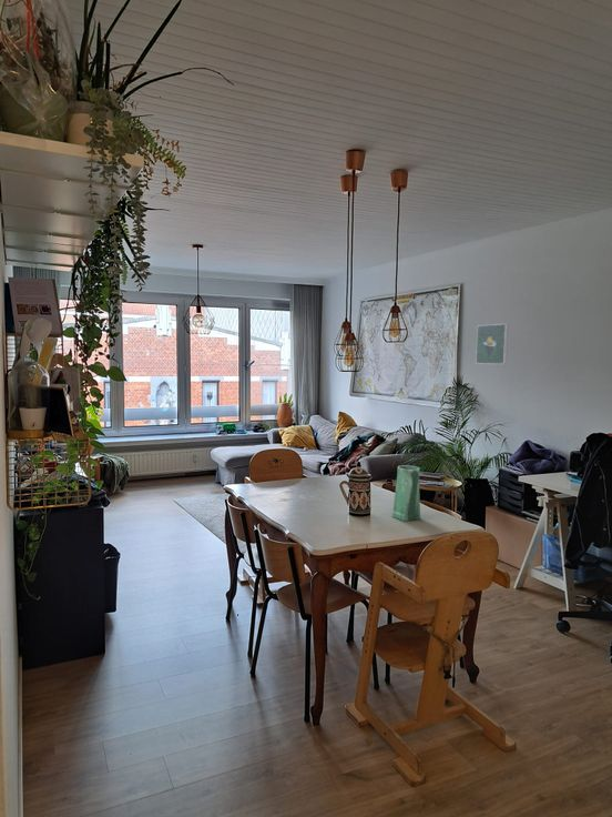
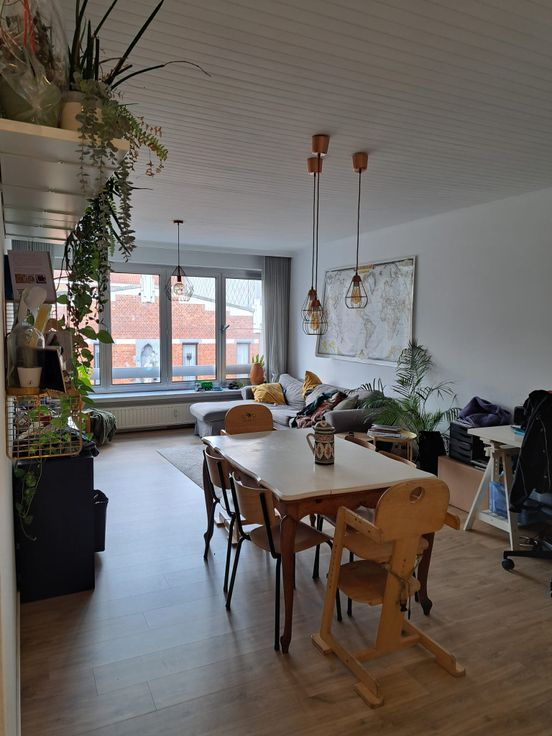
- vase (407, 492)
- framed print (491, 344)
